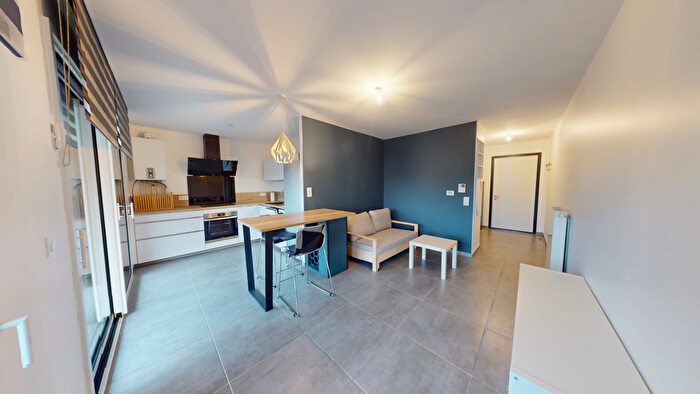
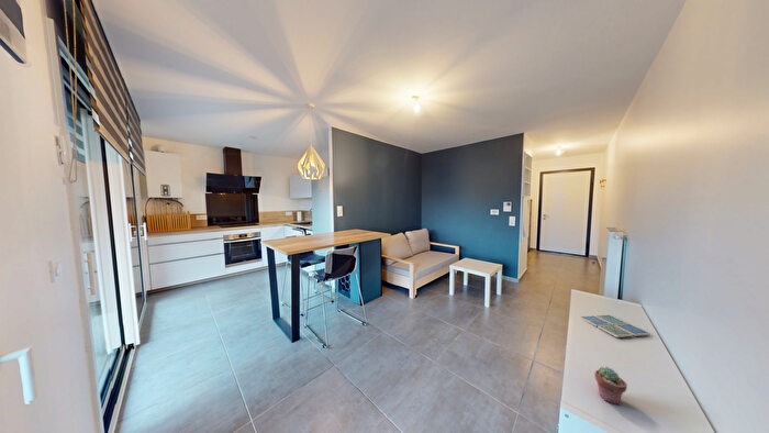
+ potted succulent (610, 384)
+ drink coaster (612, 324)
